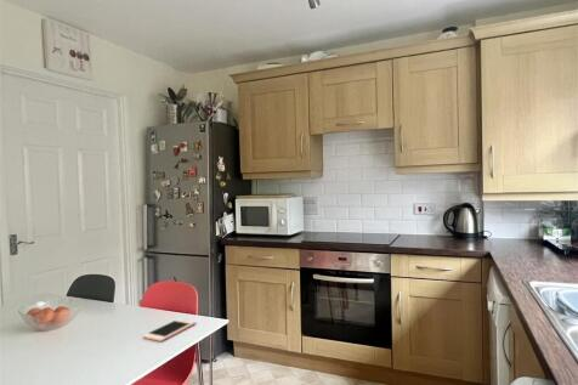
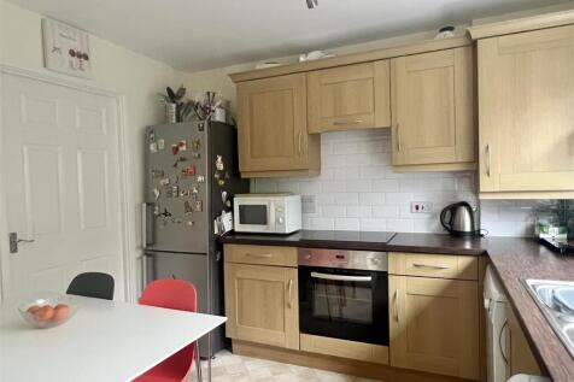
- cell phone (170, 329)
